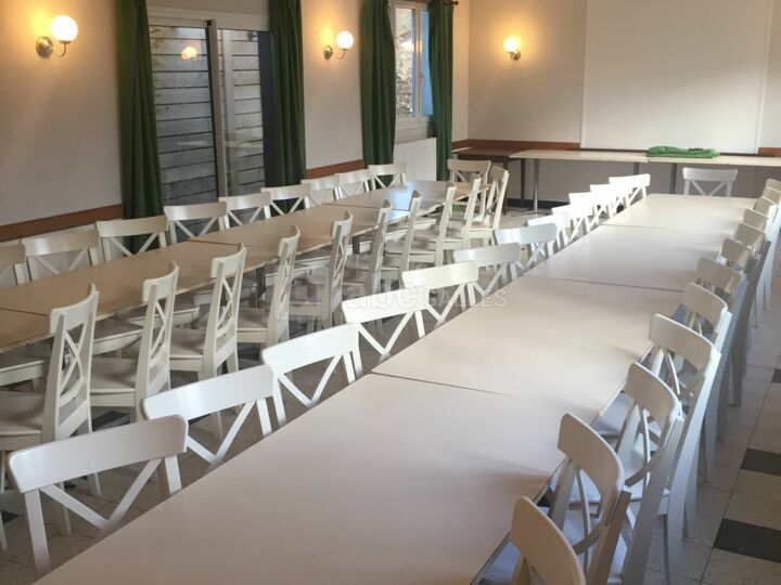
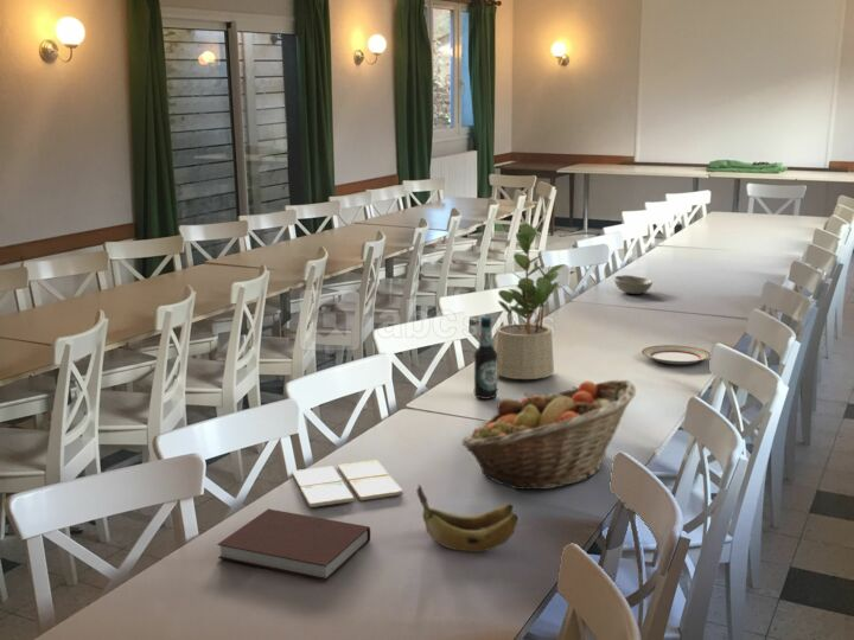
+ plate (675, 356)
+ bottle (485, 357)
+ banana (472, 516)
+ potted plant (529, 297)
+ notebook (295, 542)
+ fruit basket (550, 427)
+ drink coaster (346, 480)
+ soup bowl (632, 284)
